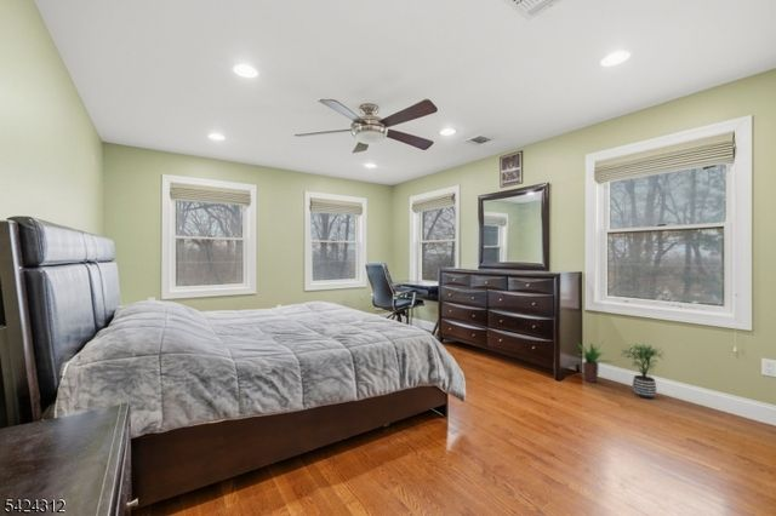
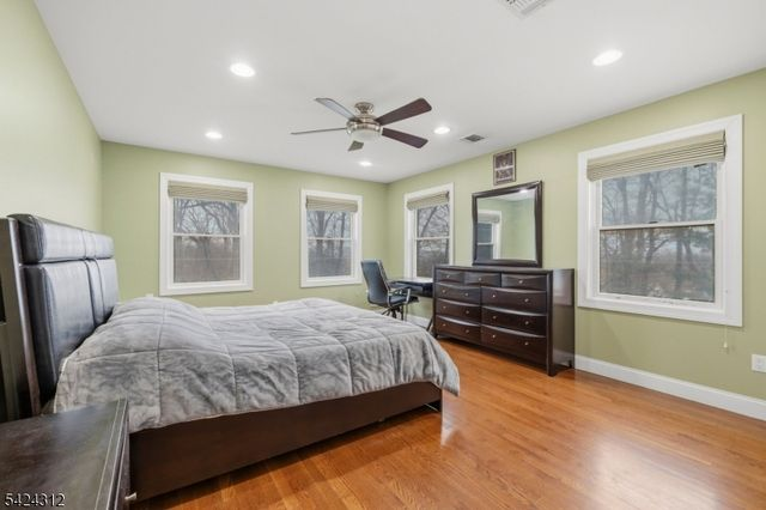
- potted plant (641, 369)
- potted plant (593, 360)
